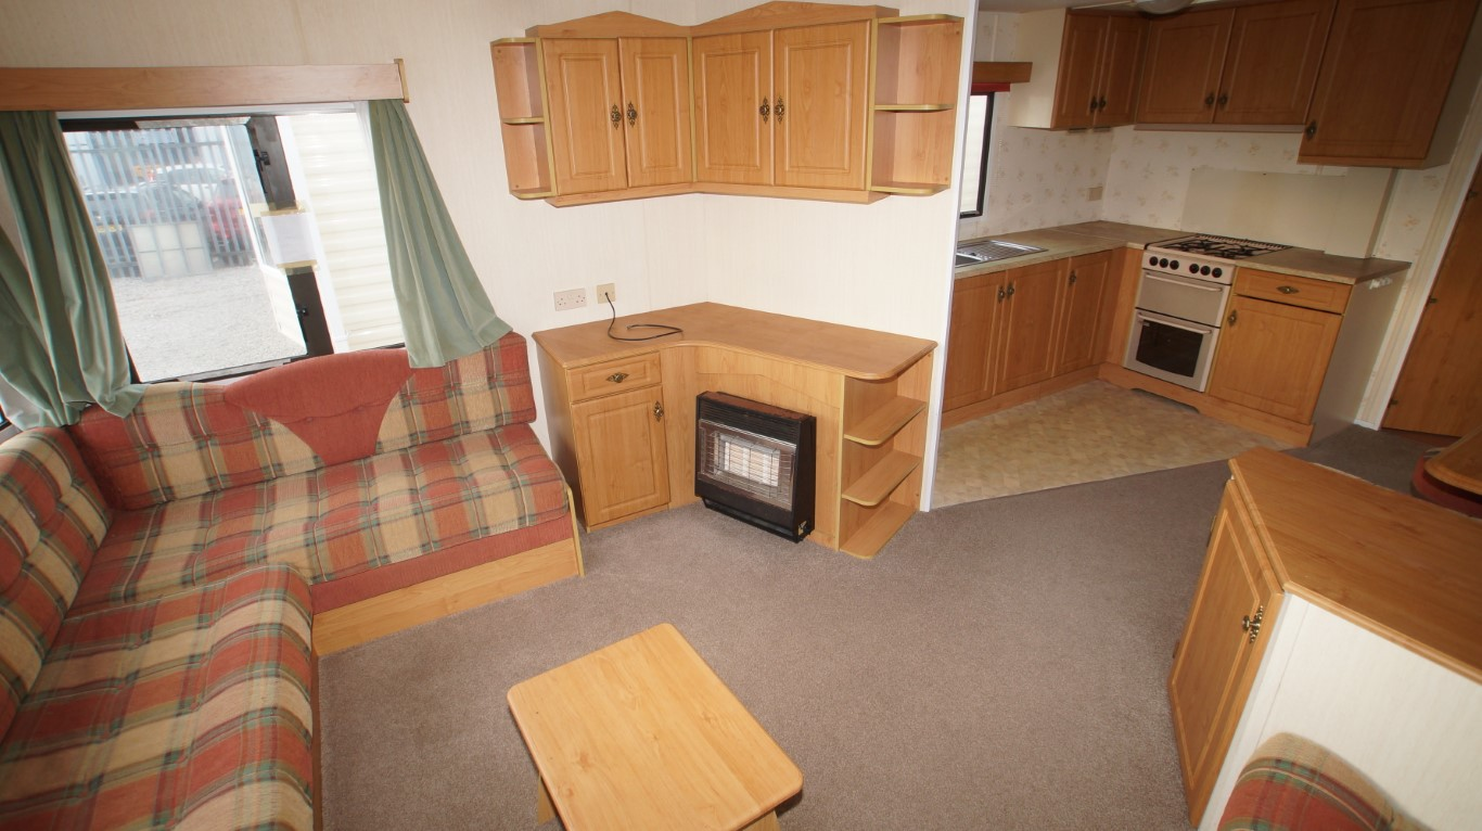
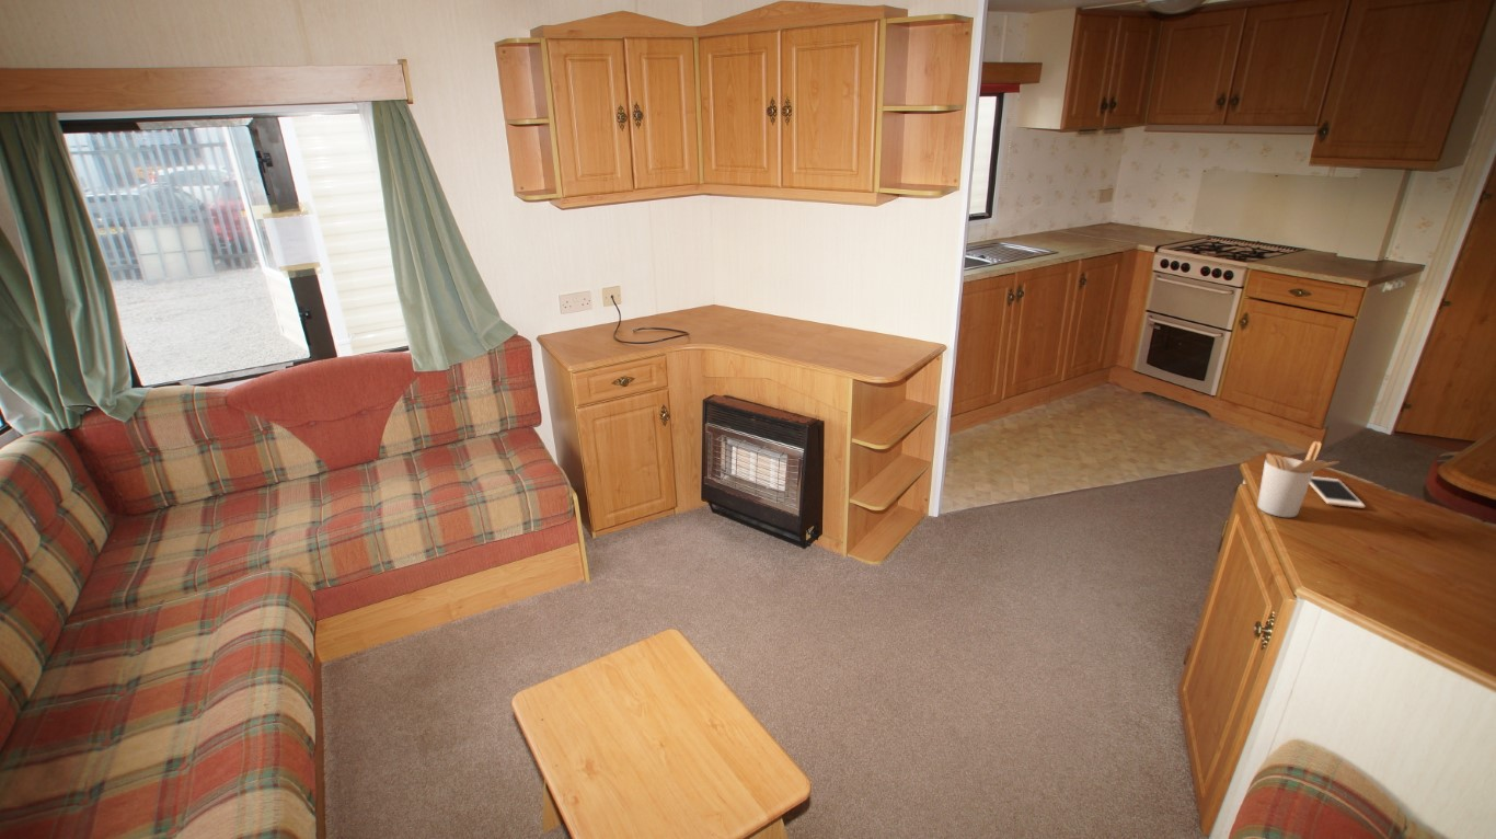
+ utensil holder (1294, 481)
+ cell phone (1333, 491)
